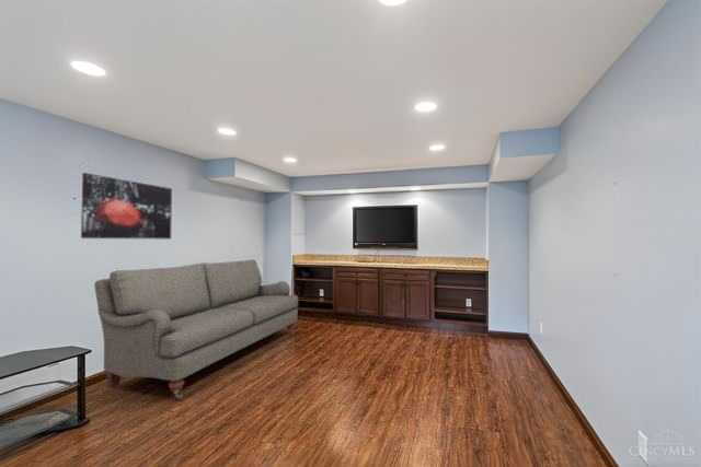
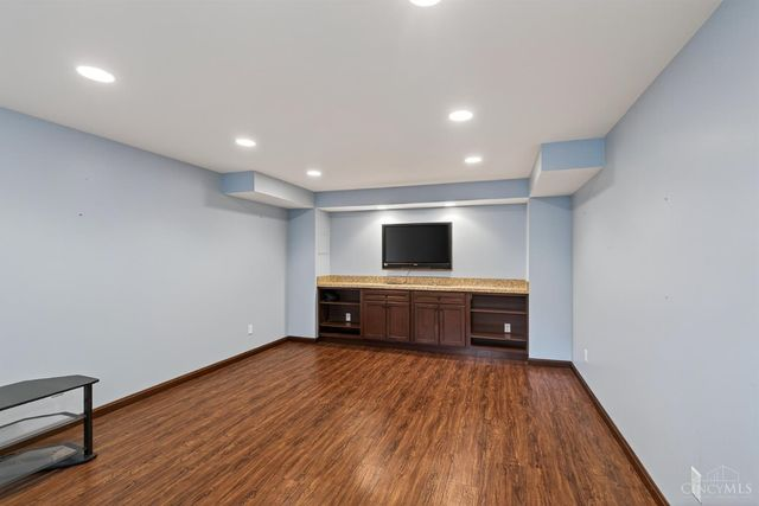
- sofa (218, 308)
- wall art (131, 210)
